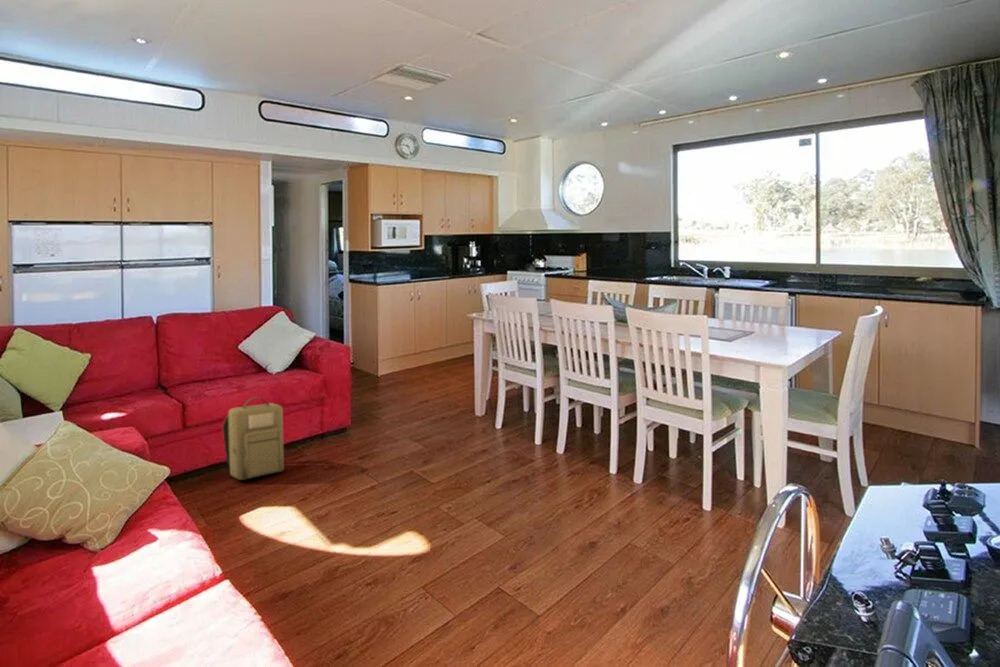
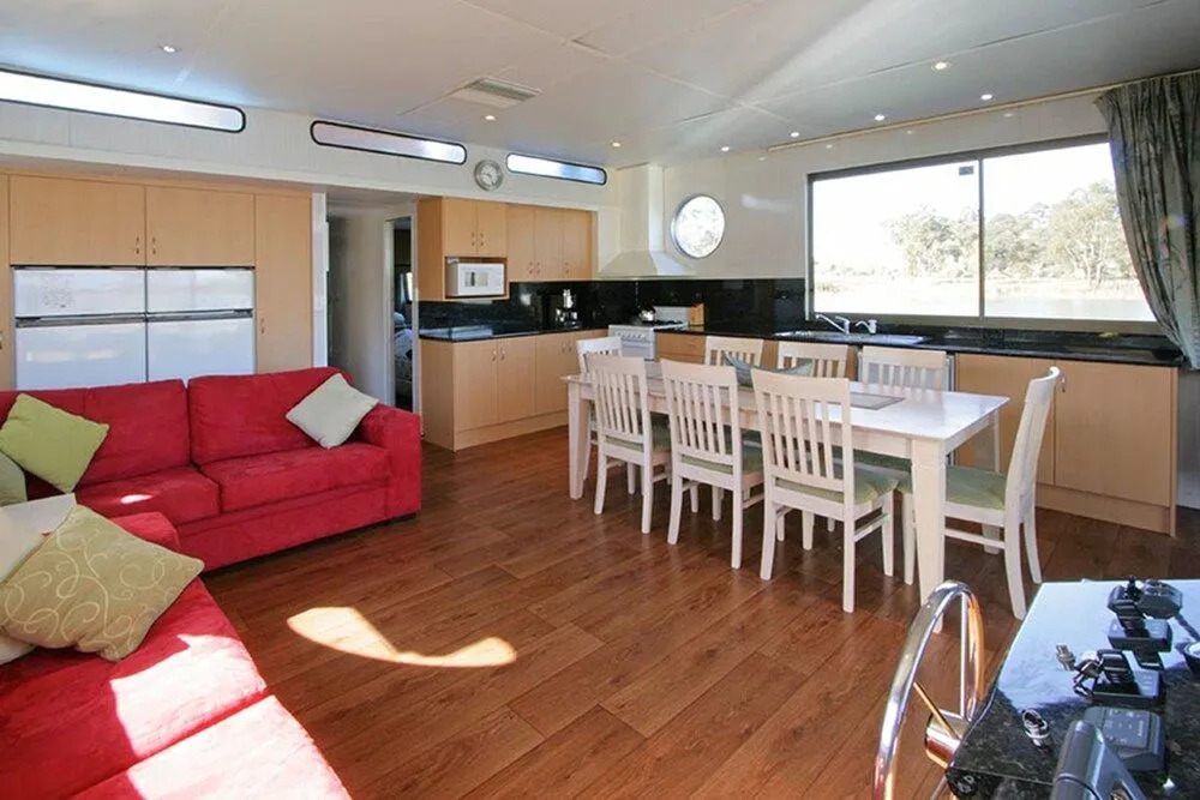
- backpack (252, 435)
